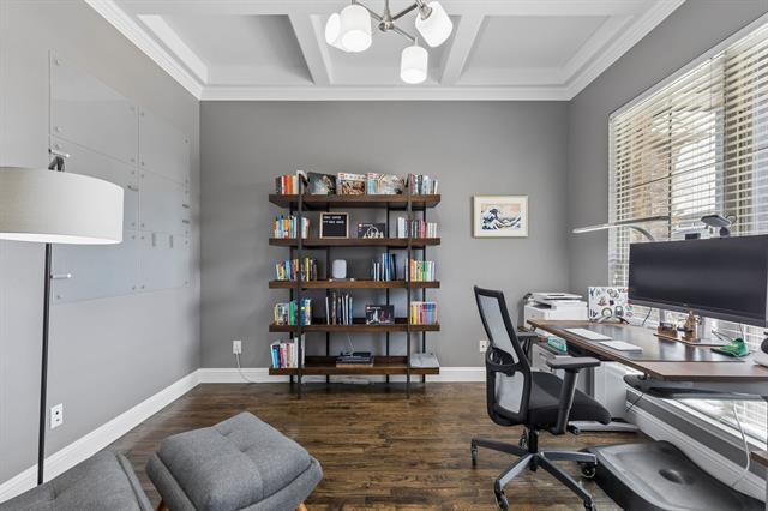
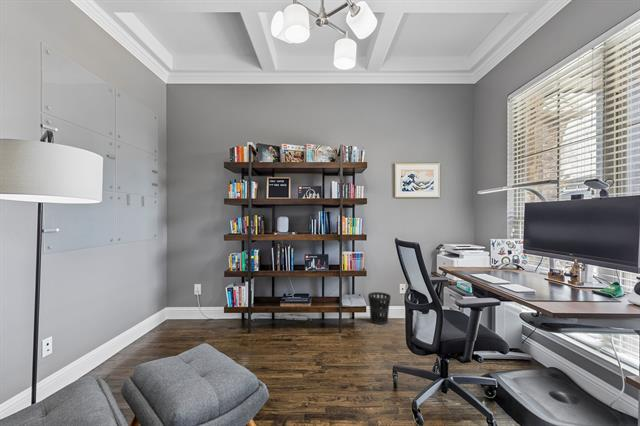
+ wastebasket (379, 308)
